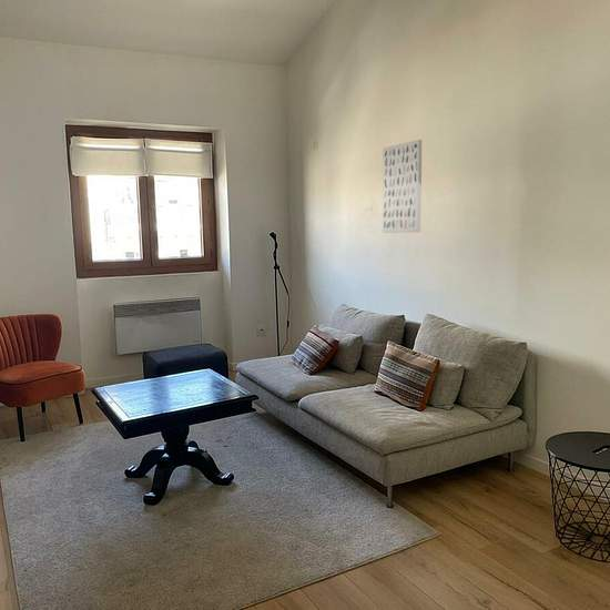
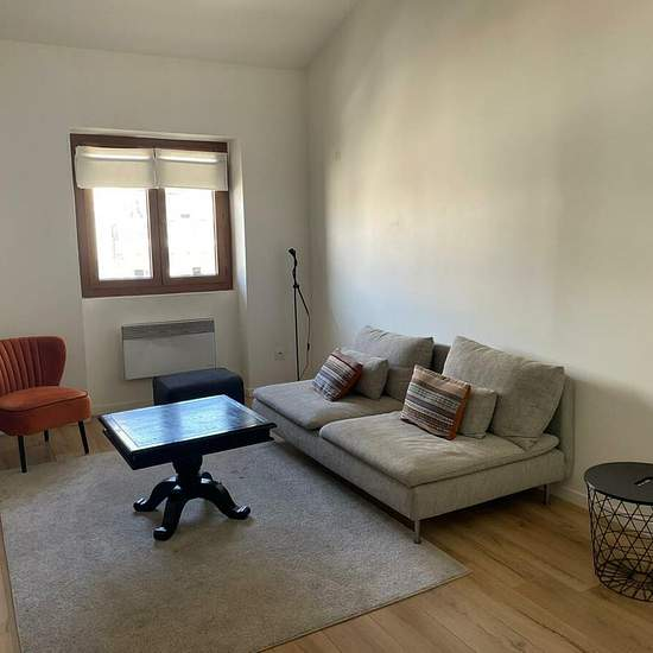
- wall art (400, 189)
